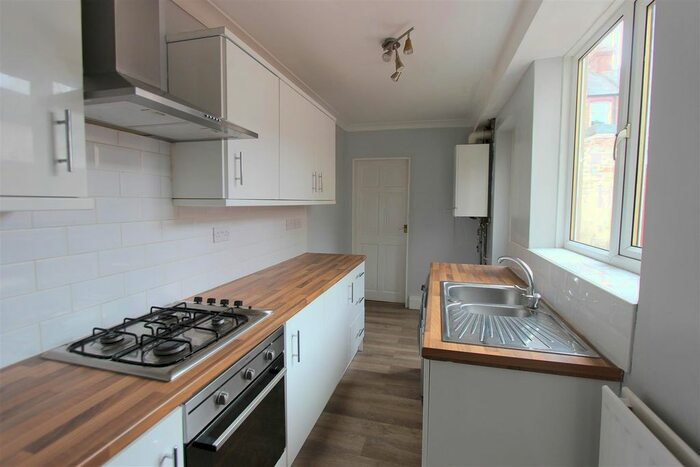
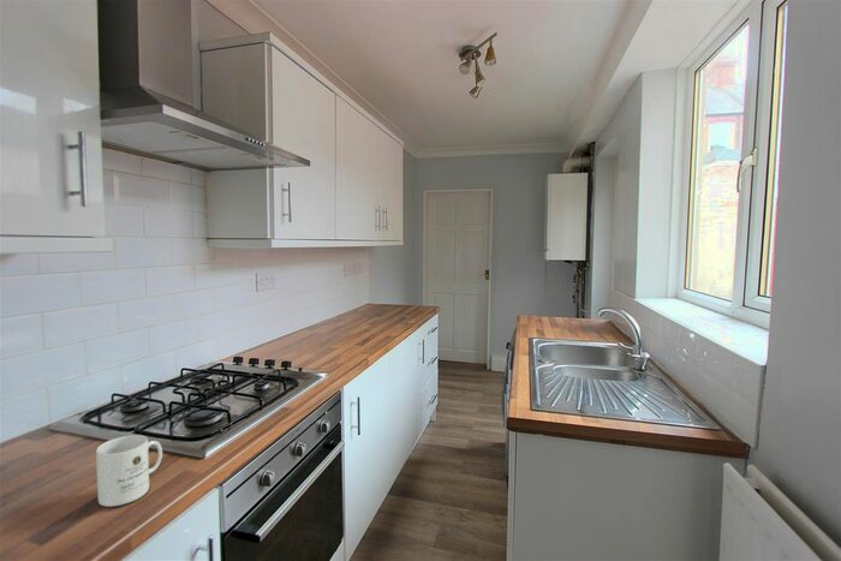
+ mug (132, 465)
